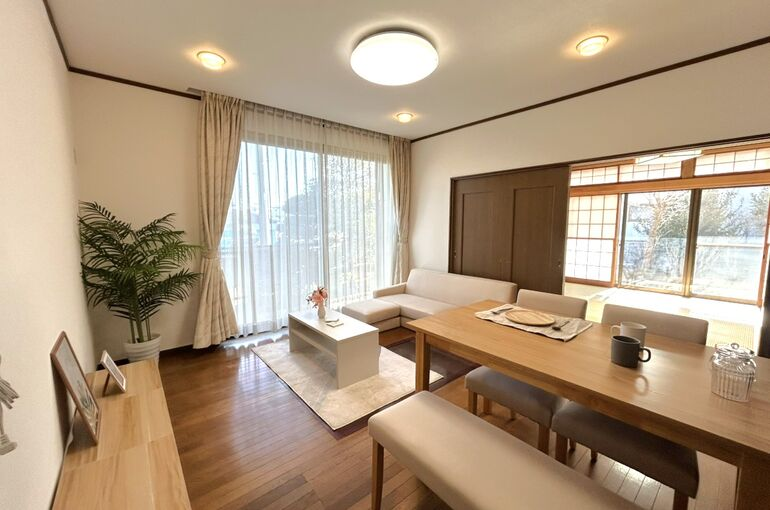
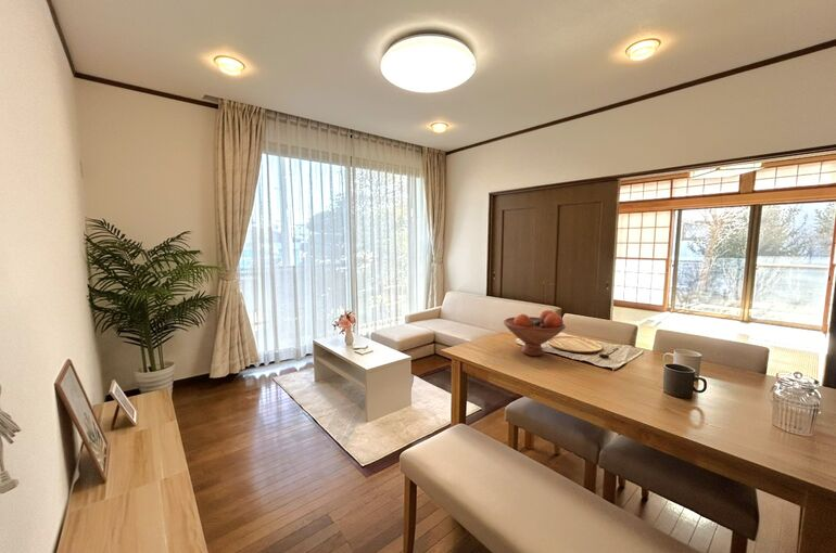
+ fruit bowl (533, 332)
